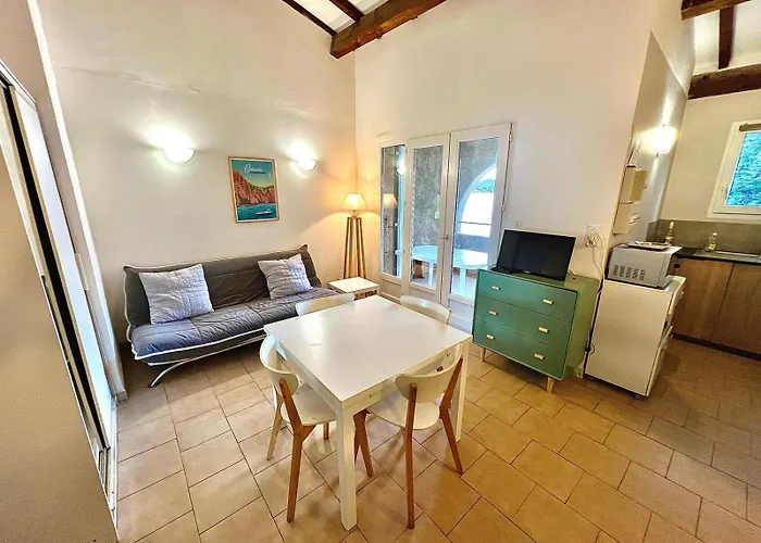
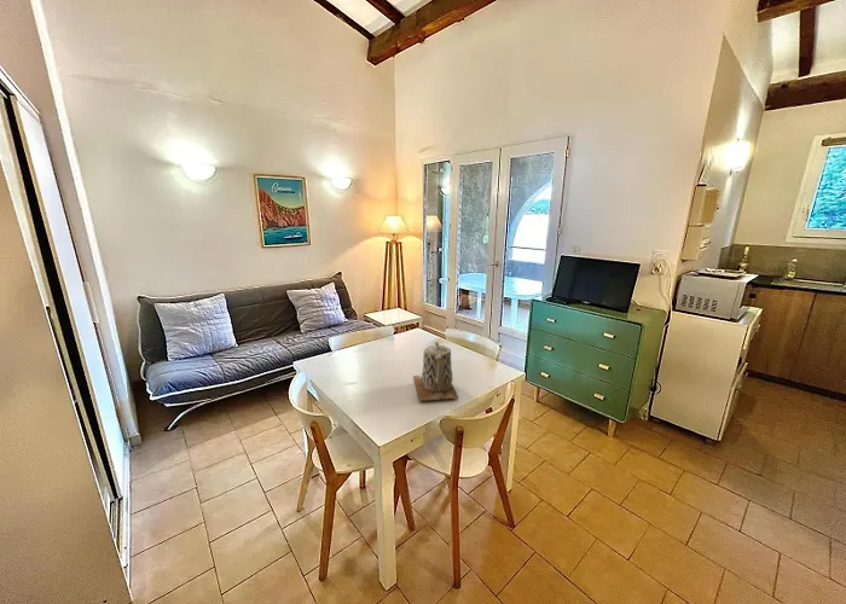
+ teapot (434, 364)
